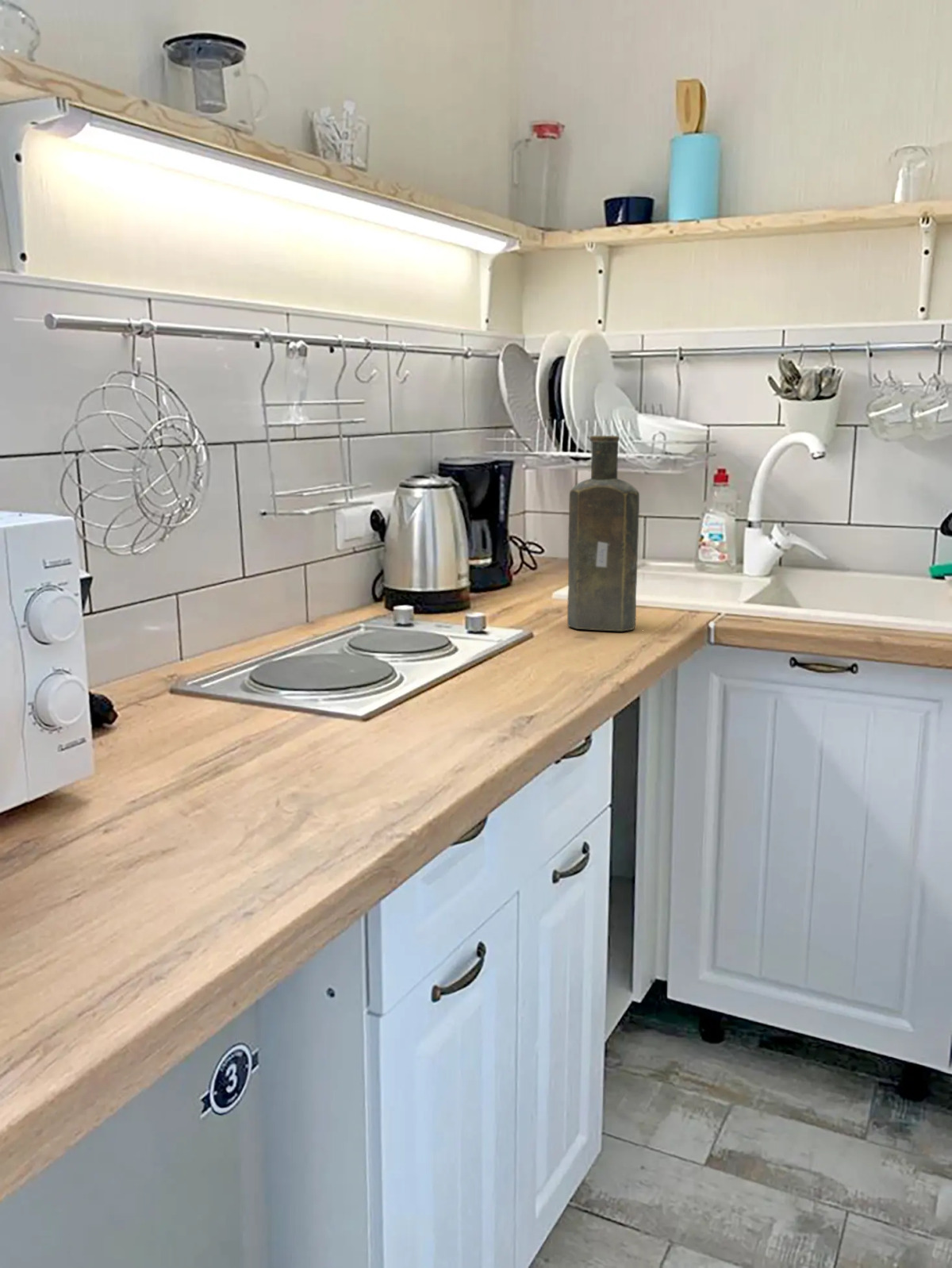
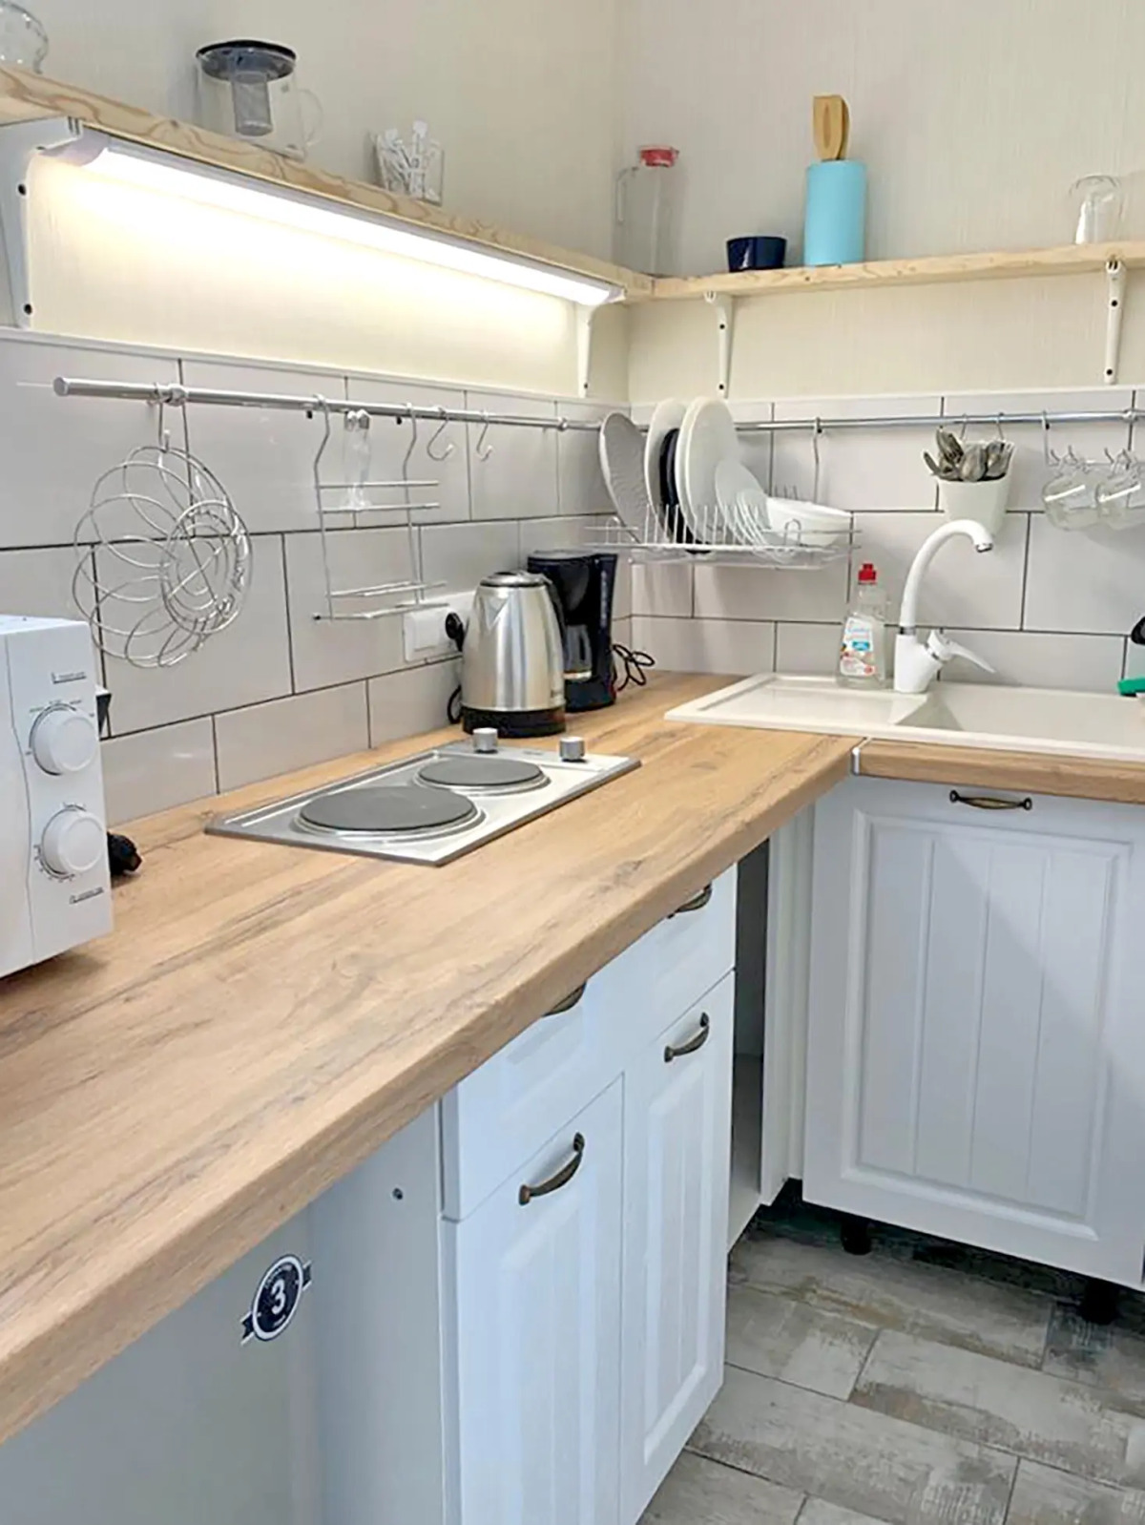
- bottle (608, 532)
